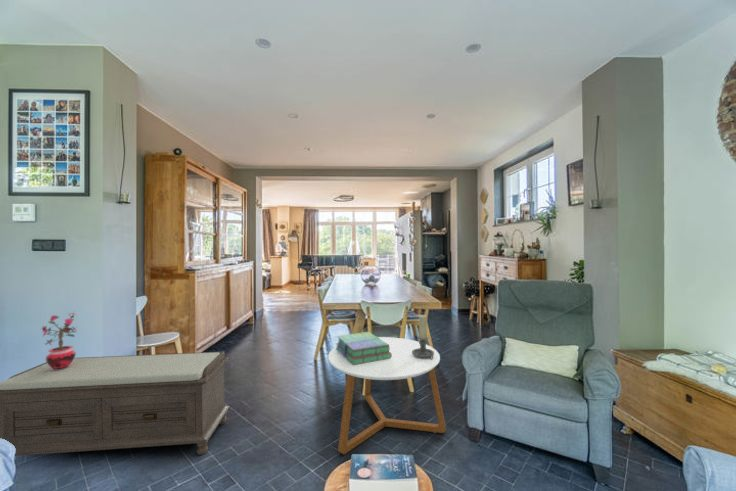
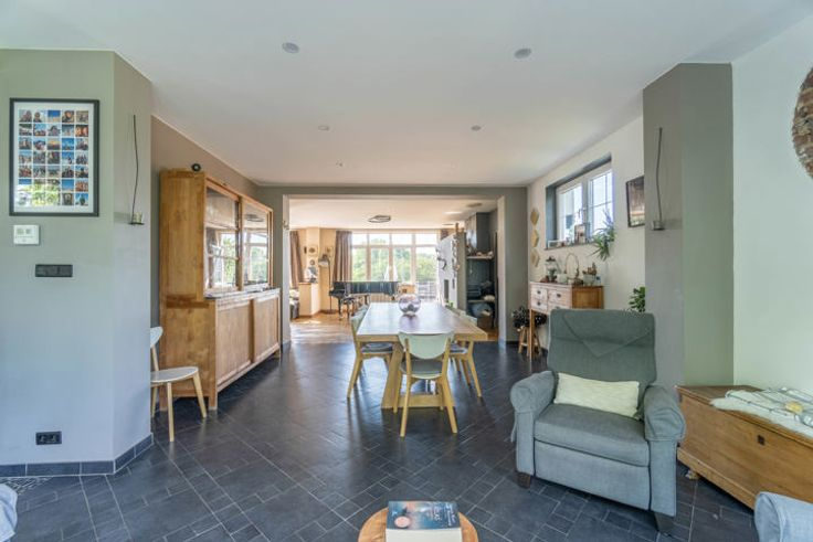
- coffee table (383, 379)
- potted plant (60, 340)
- stack of books (362, 346)
- candle holder (424, 335)
- bench (123, 404)
